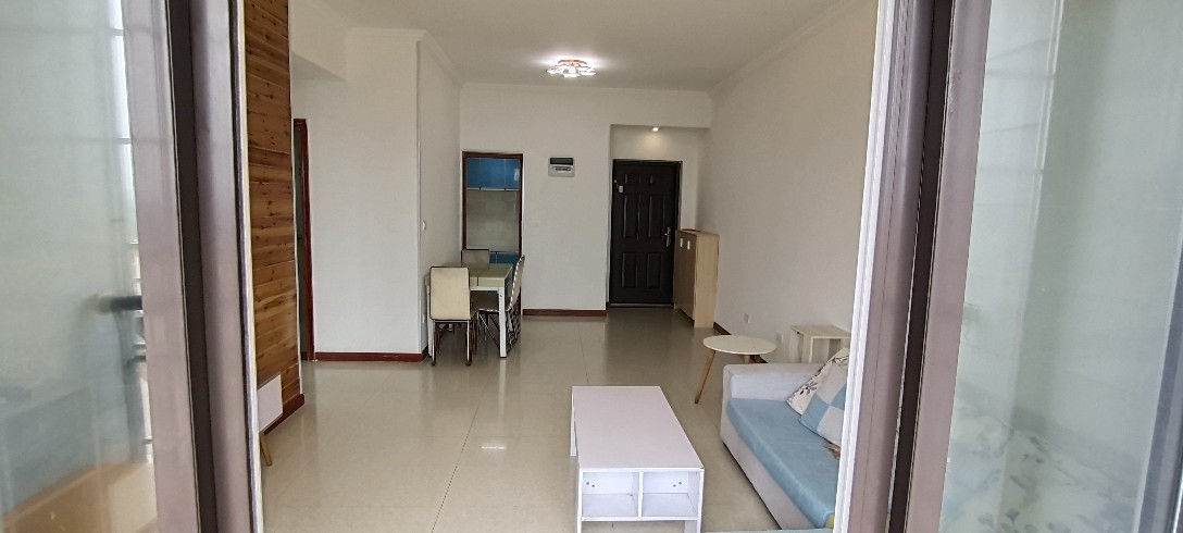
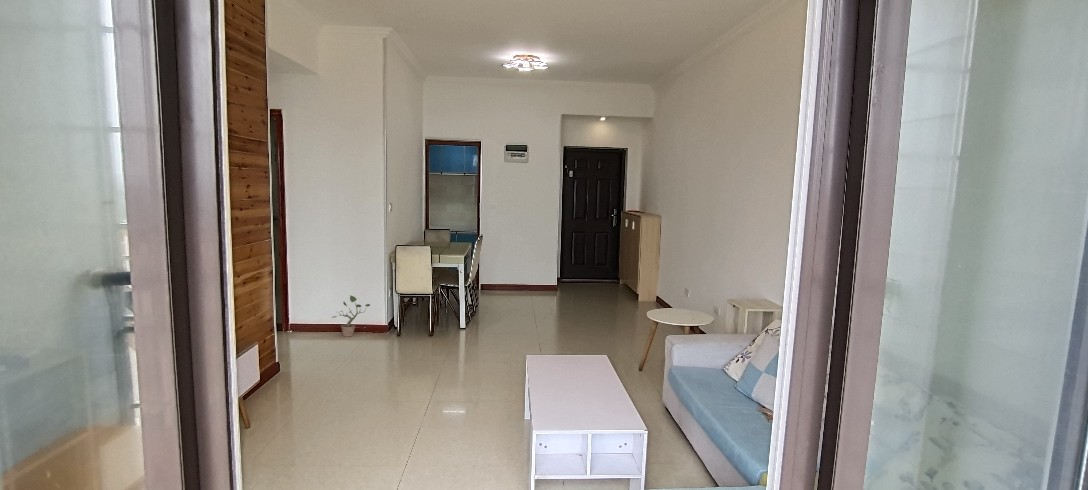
+ potted plant (349, 316)
